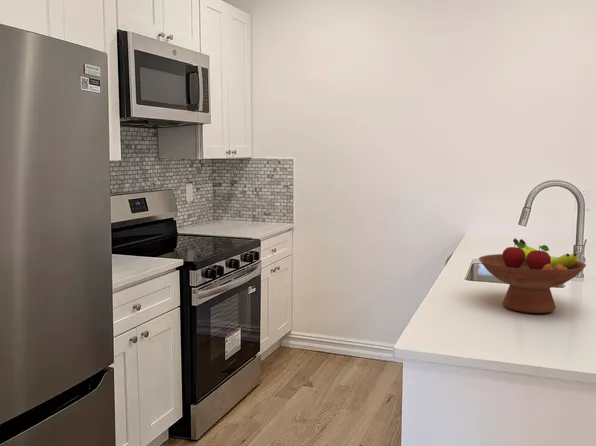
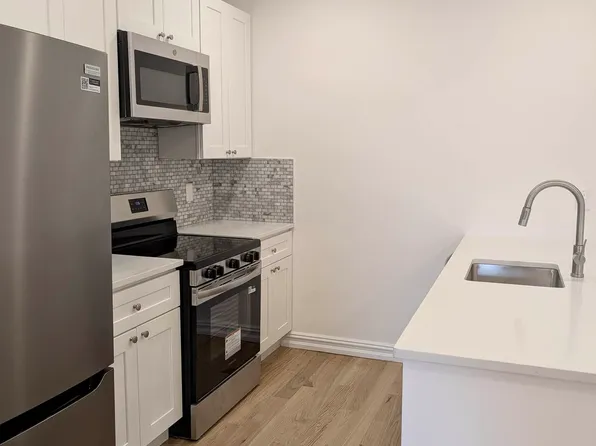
- fruit bowl (530, 275)
